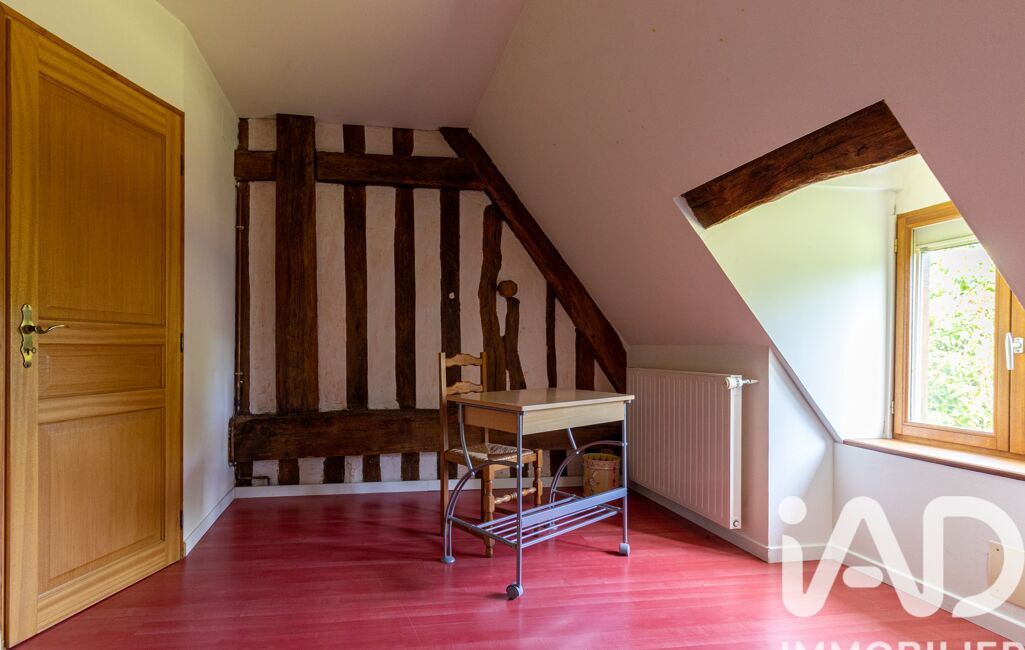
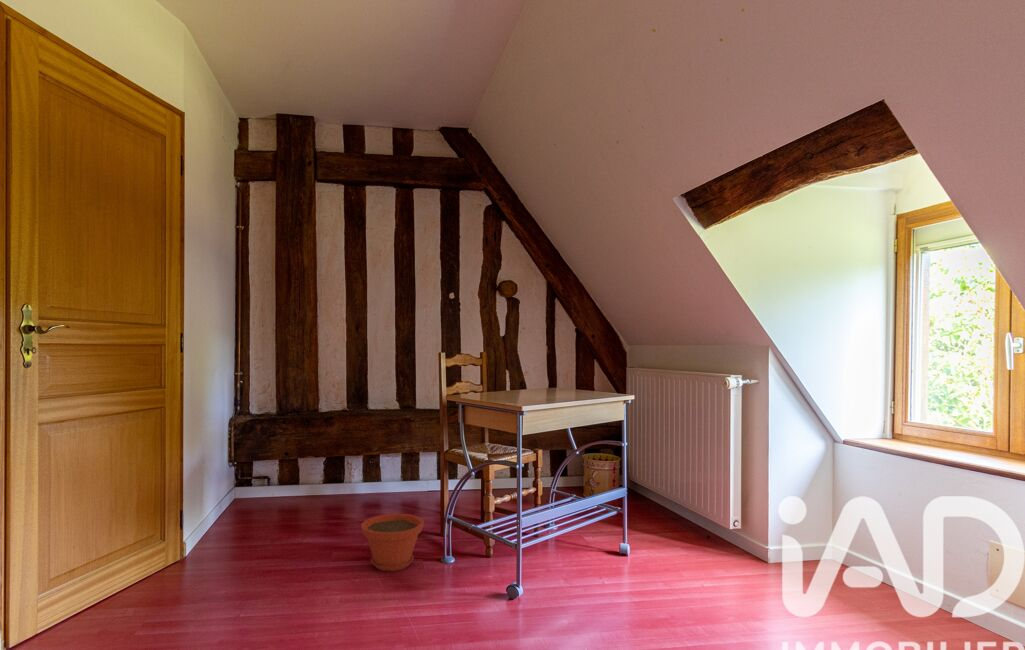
+ plant pot (392, 543)
